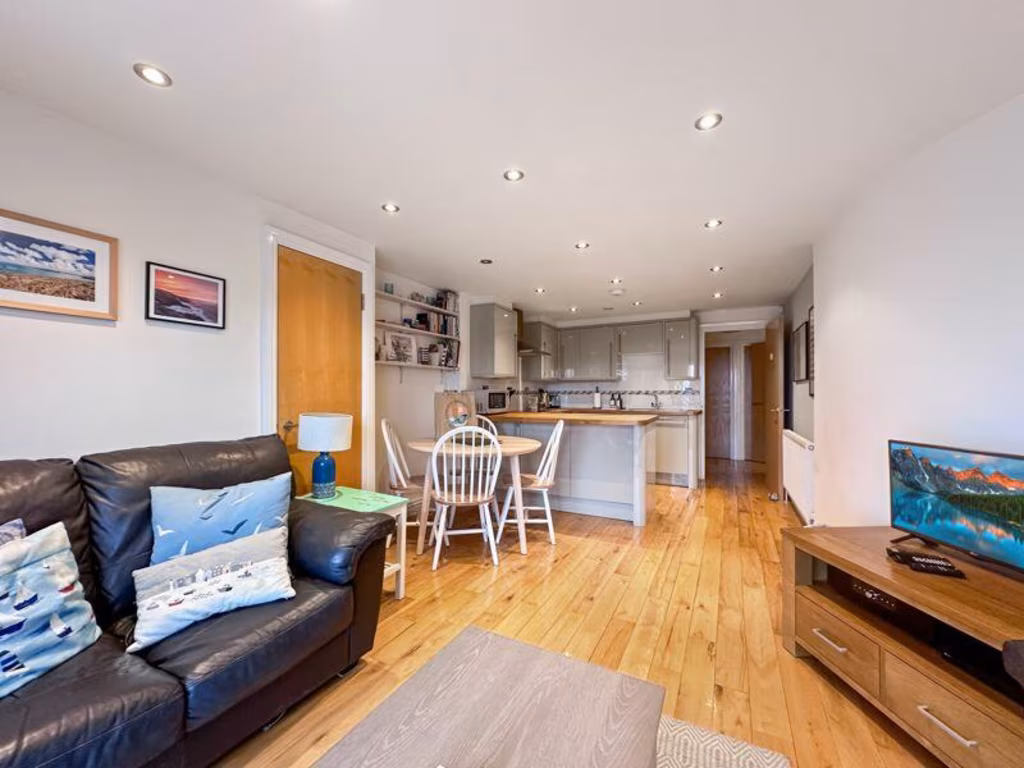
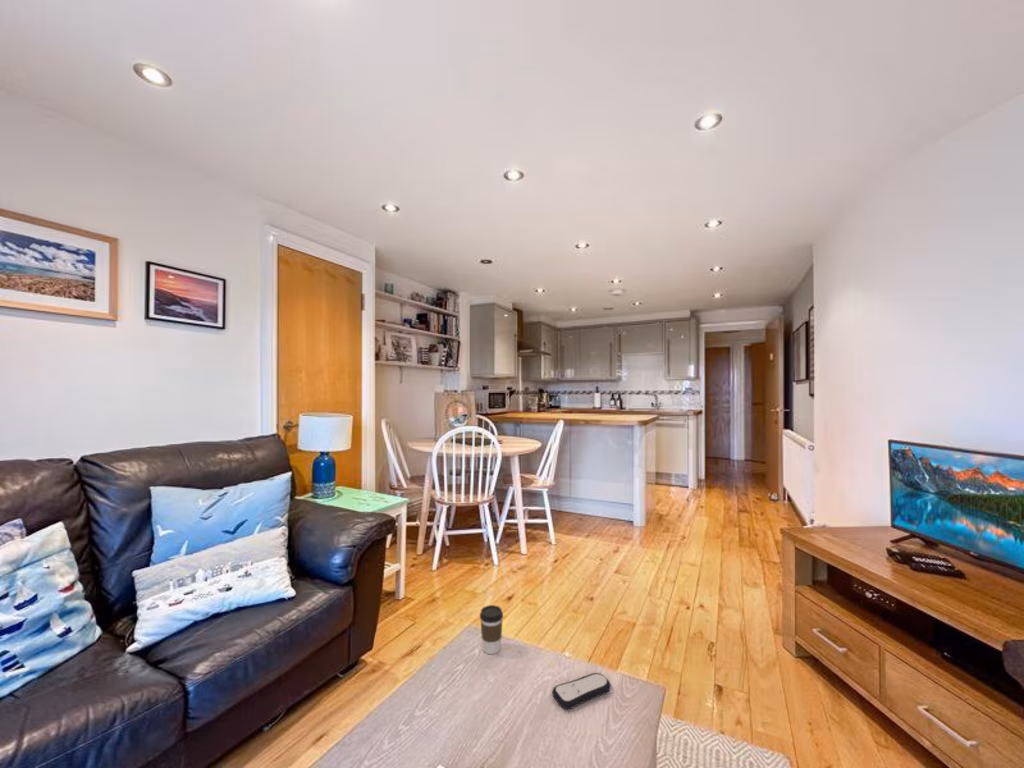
+ remote control (582, 689)
+ coffee cup (491, 629)
